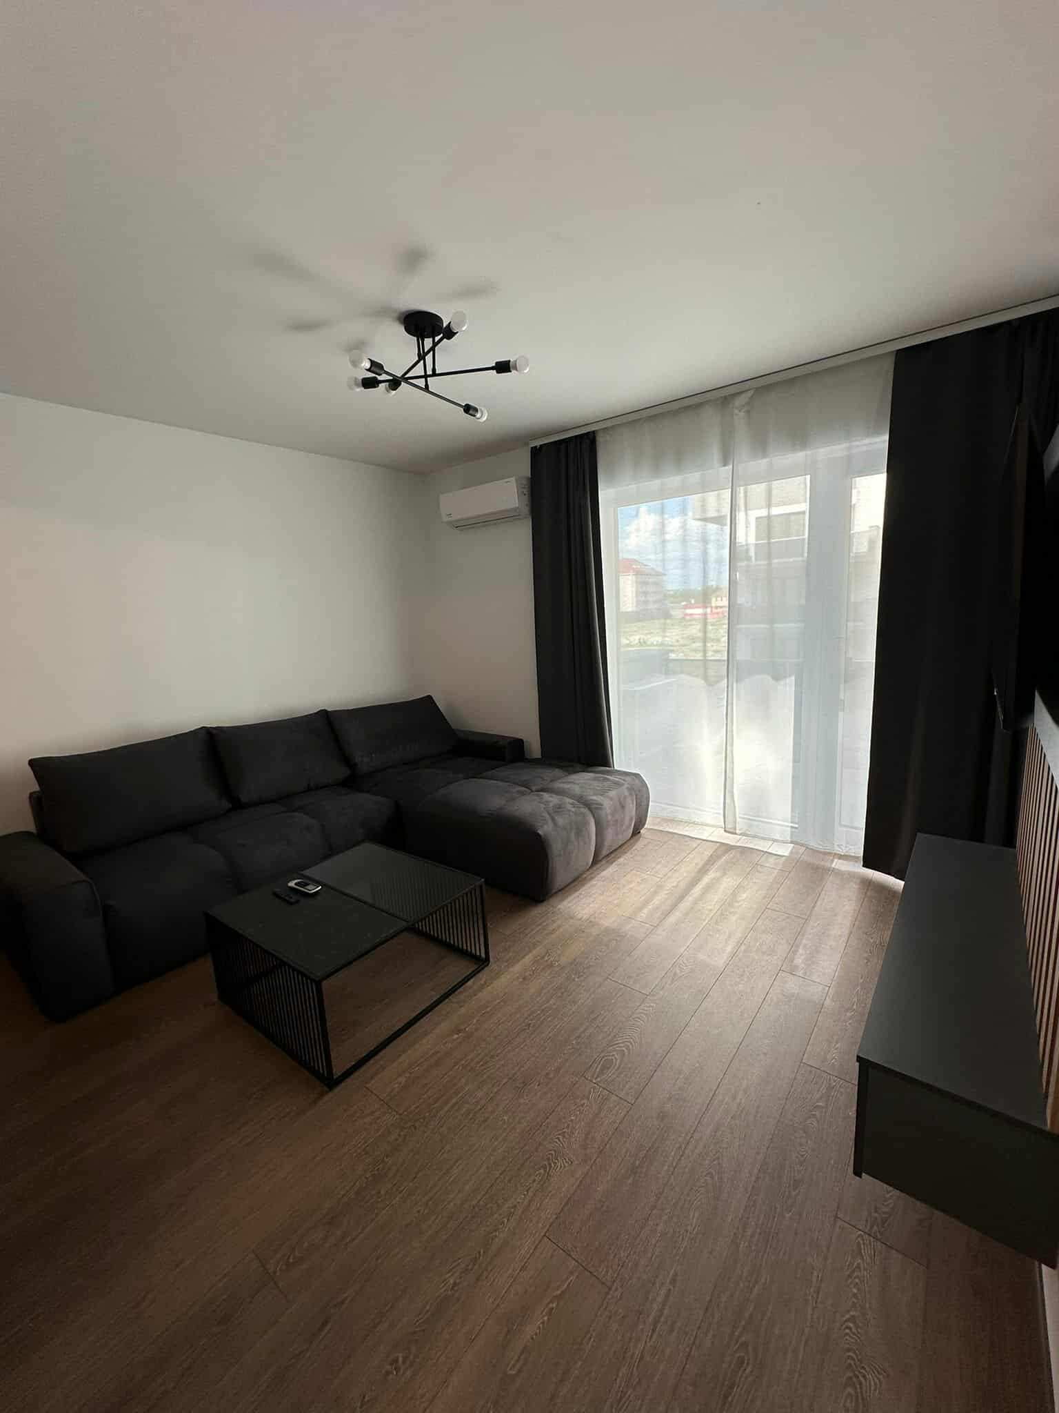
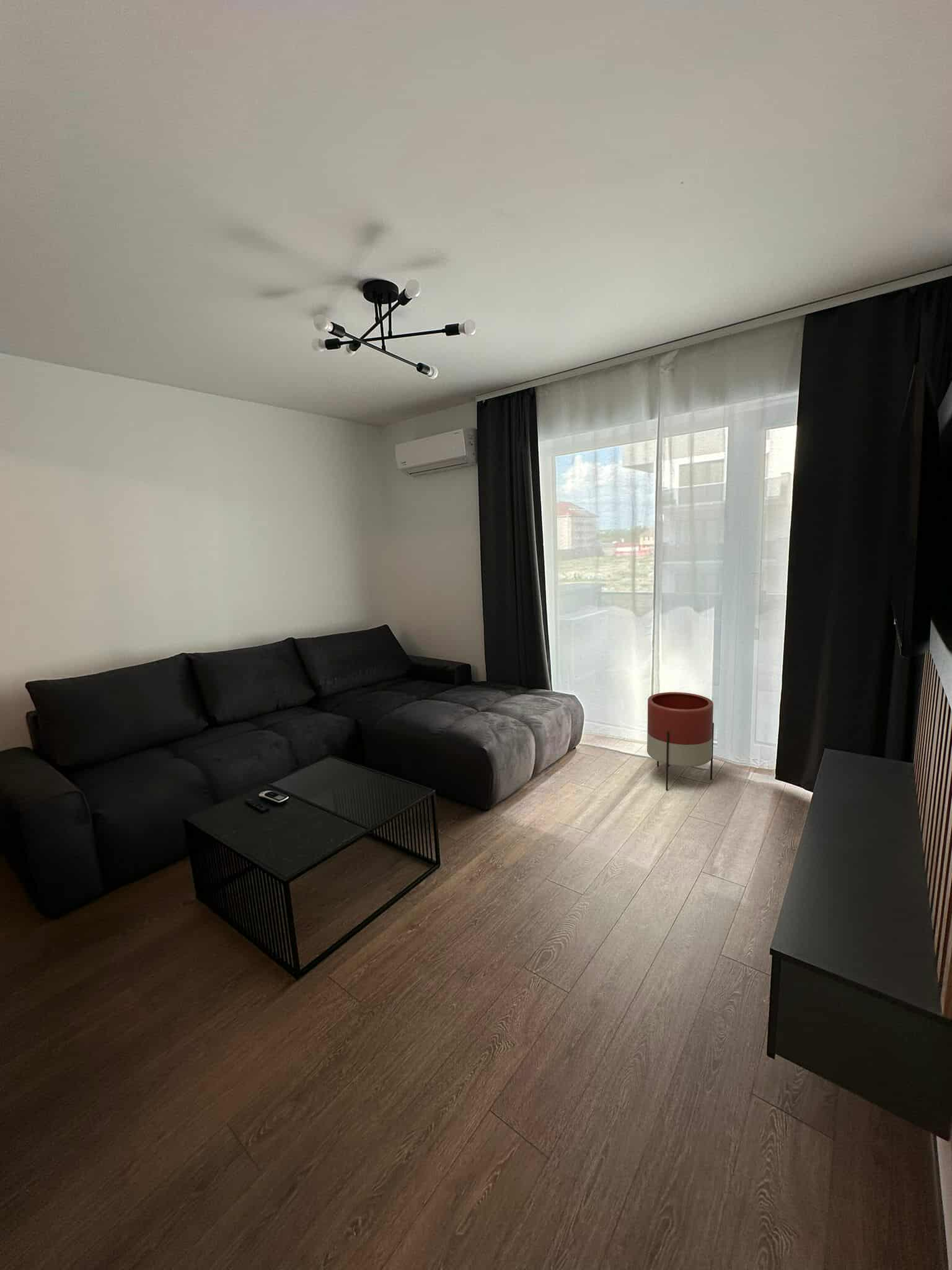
+ planter (679, 740)
